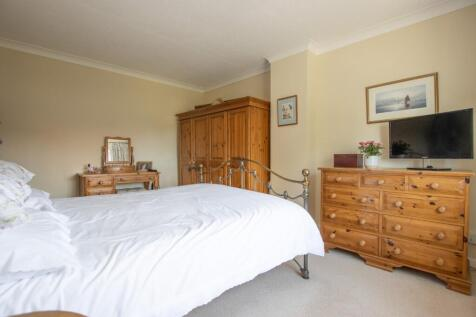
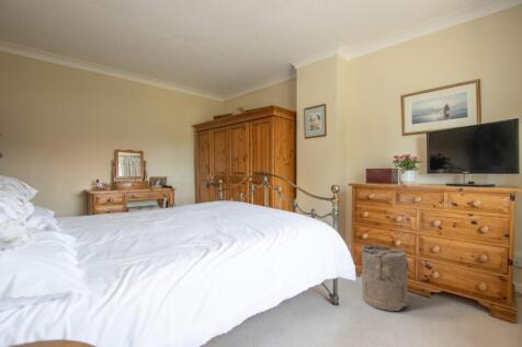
+ laundry hamper (386, 273)
